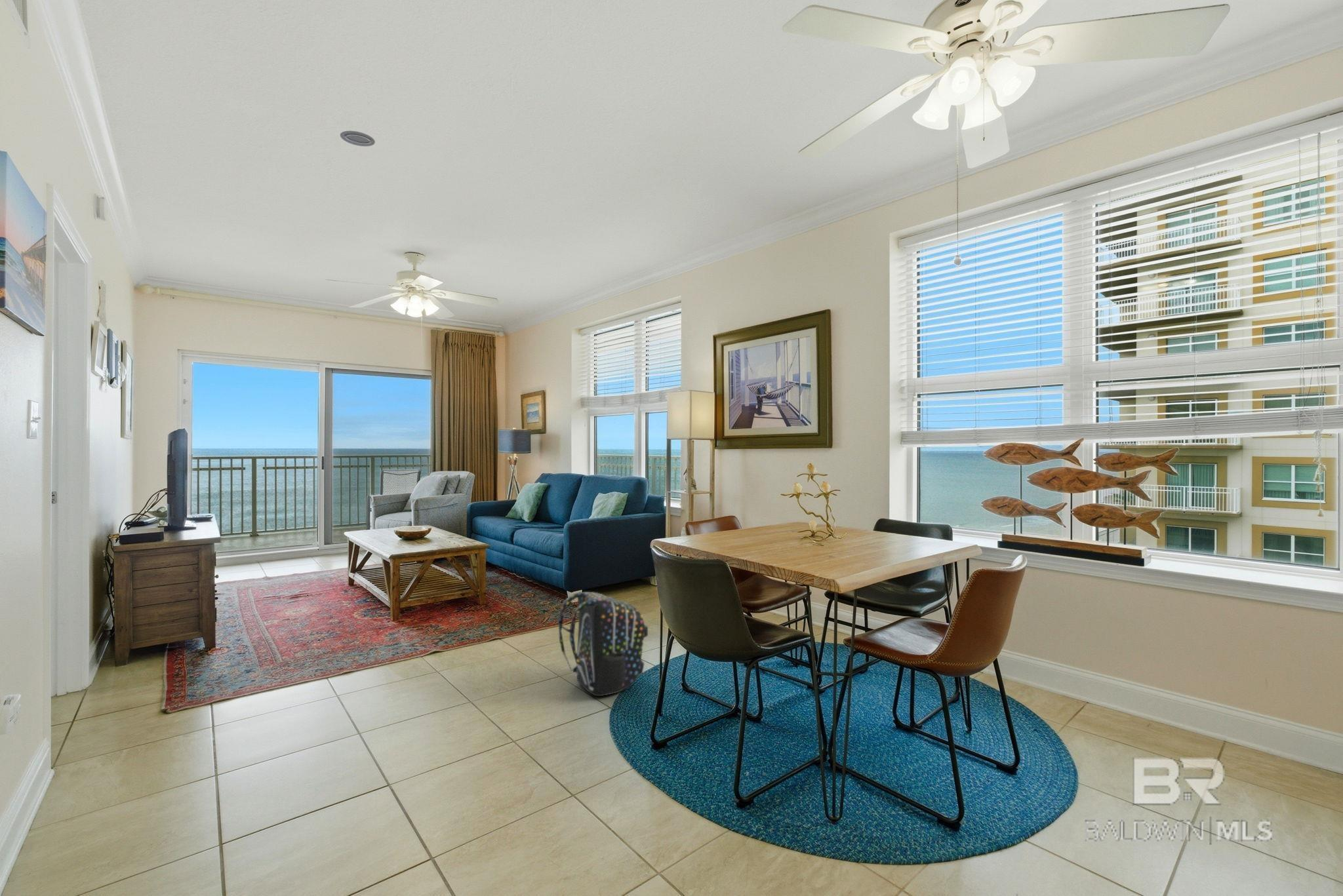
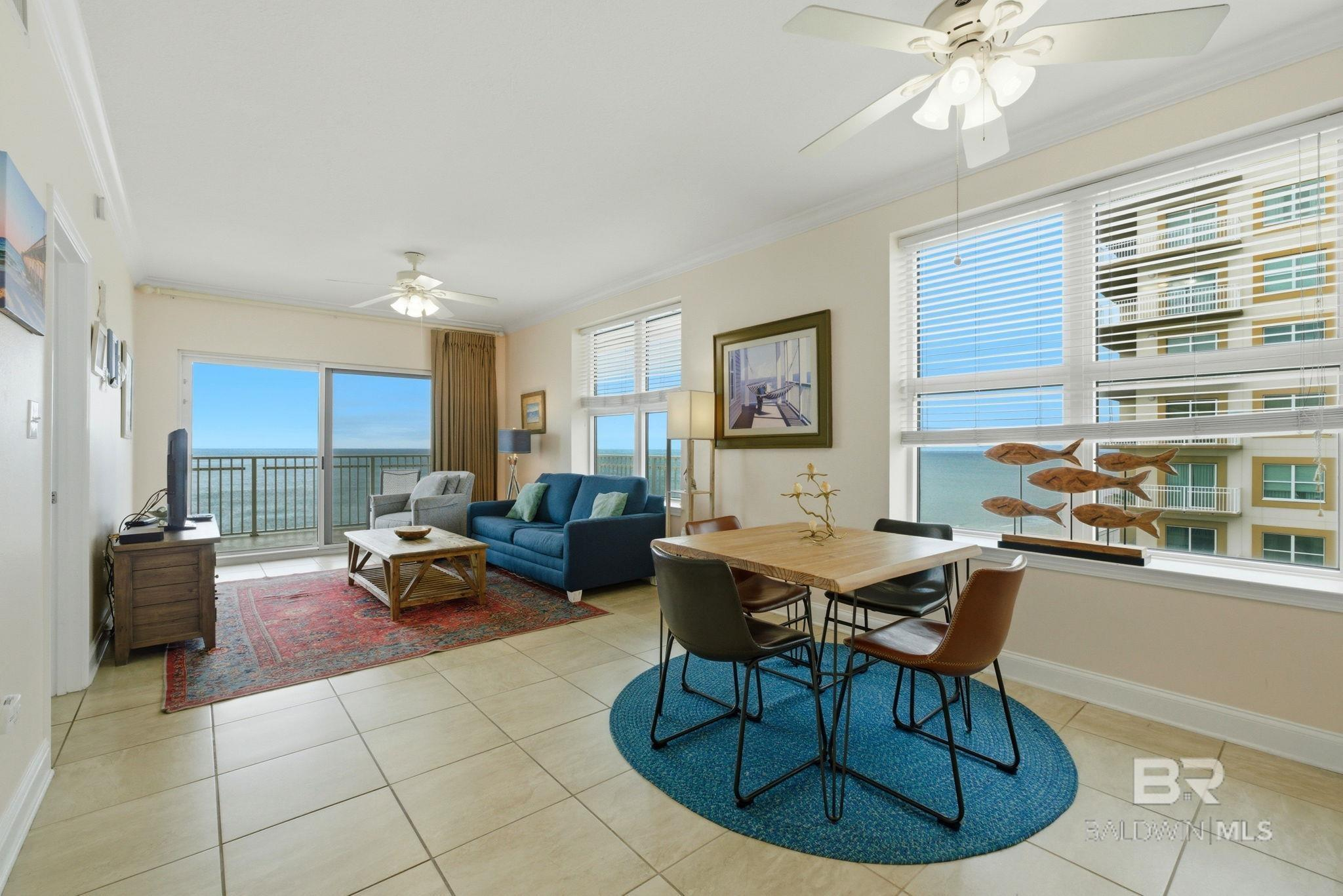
- backpack (603, 640)
- recessed light (357, 136)
